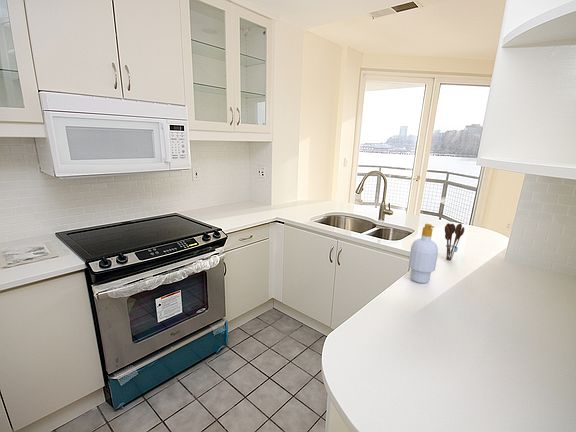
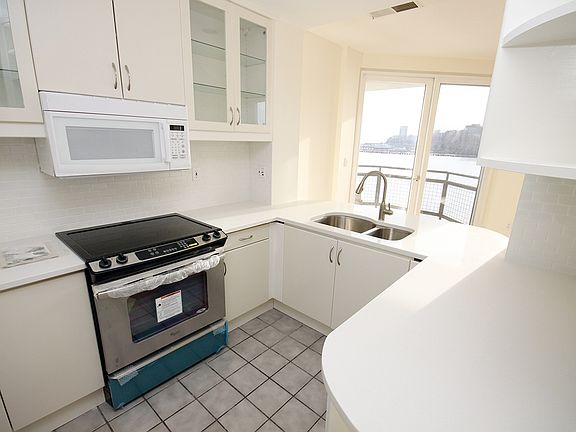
- soap bottle (423, 252)
- utensil holder (450, 241)
